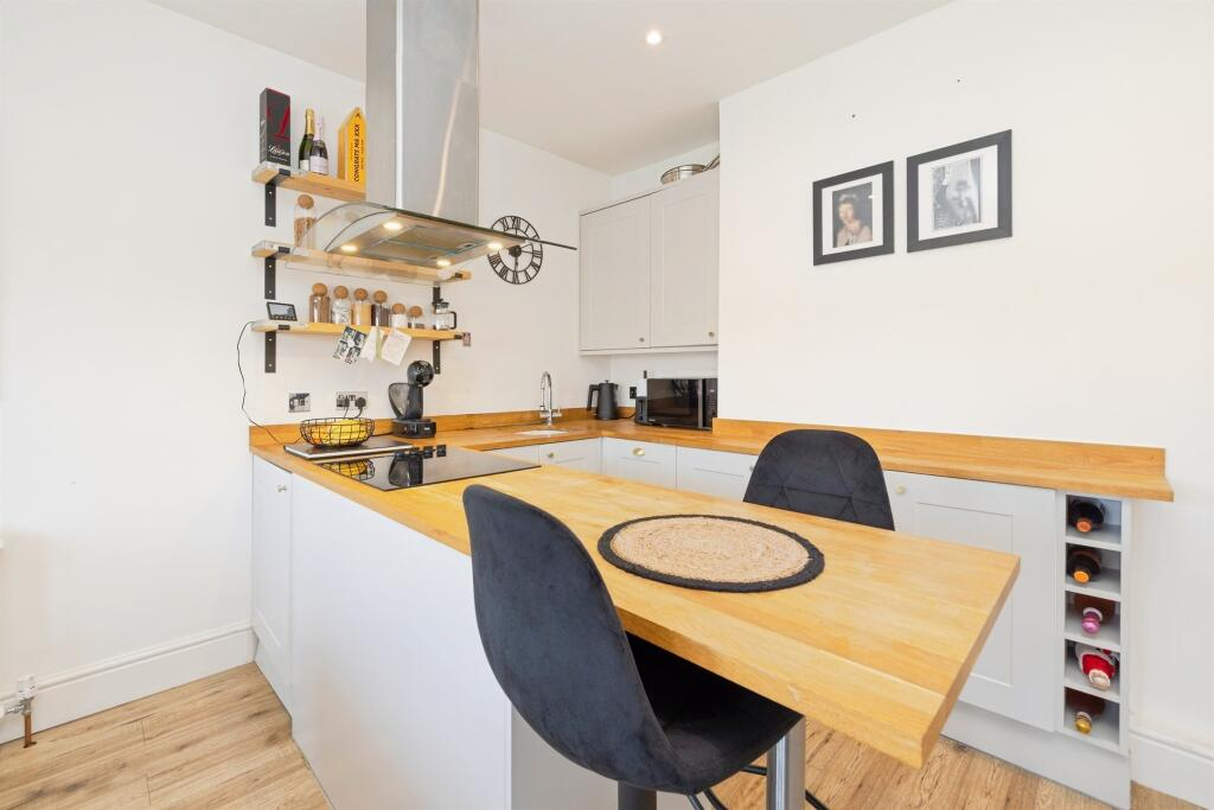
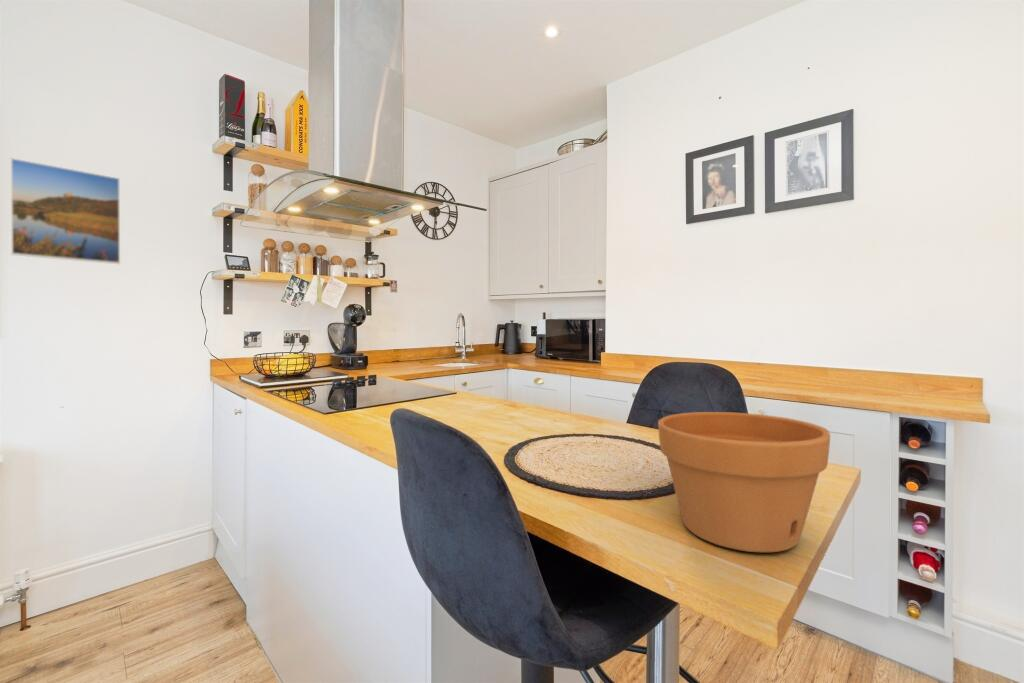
+ flower pot (737, 476)
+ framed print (68, 214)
